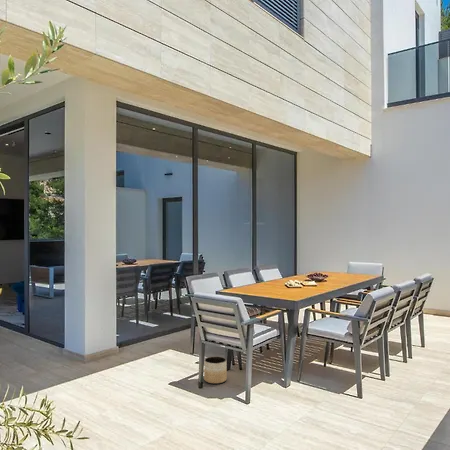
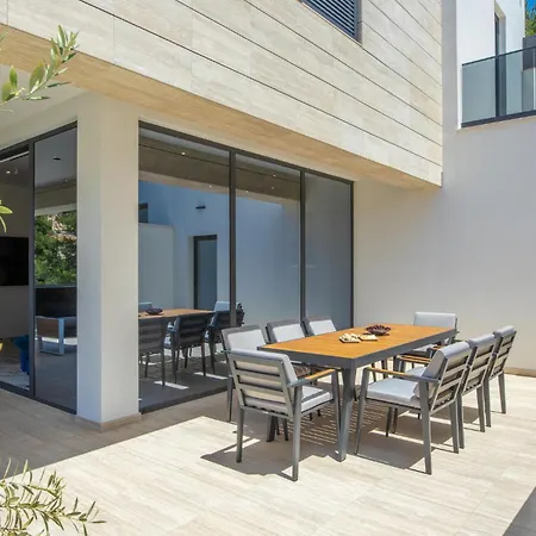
- planter (215, 369)
